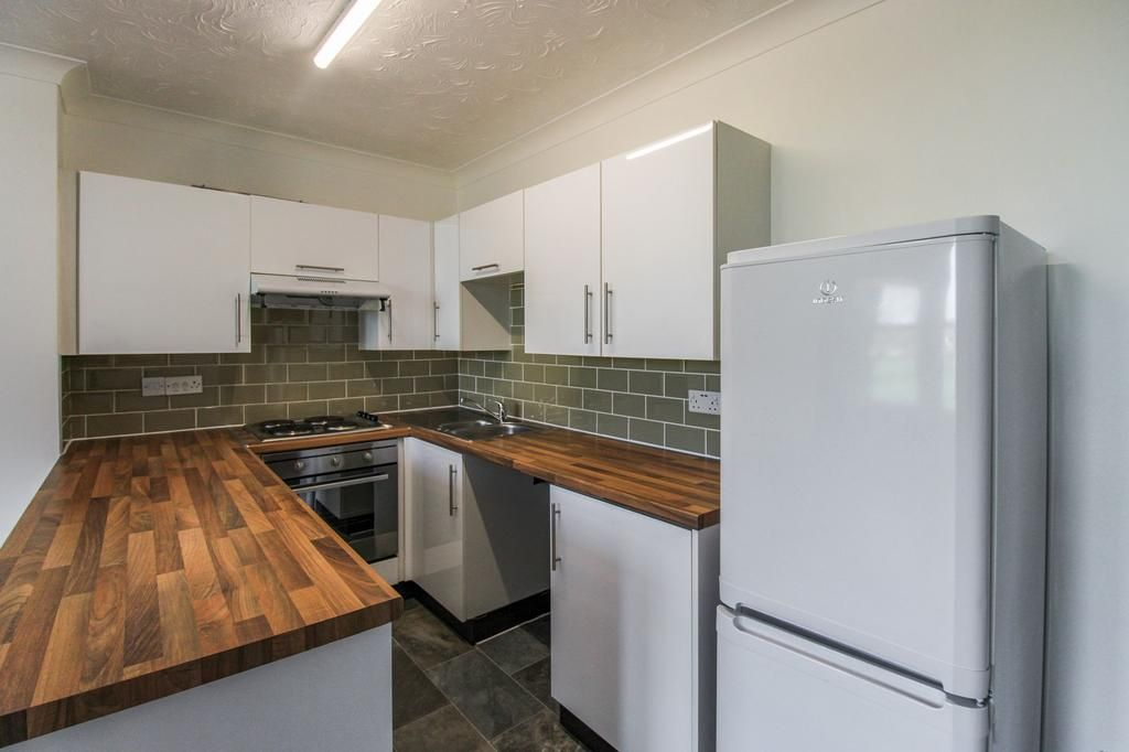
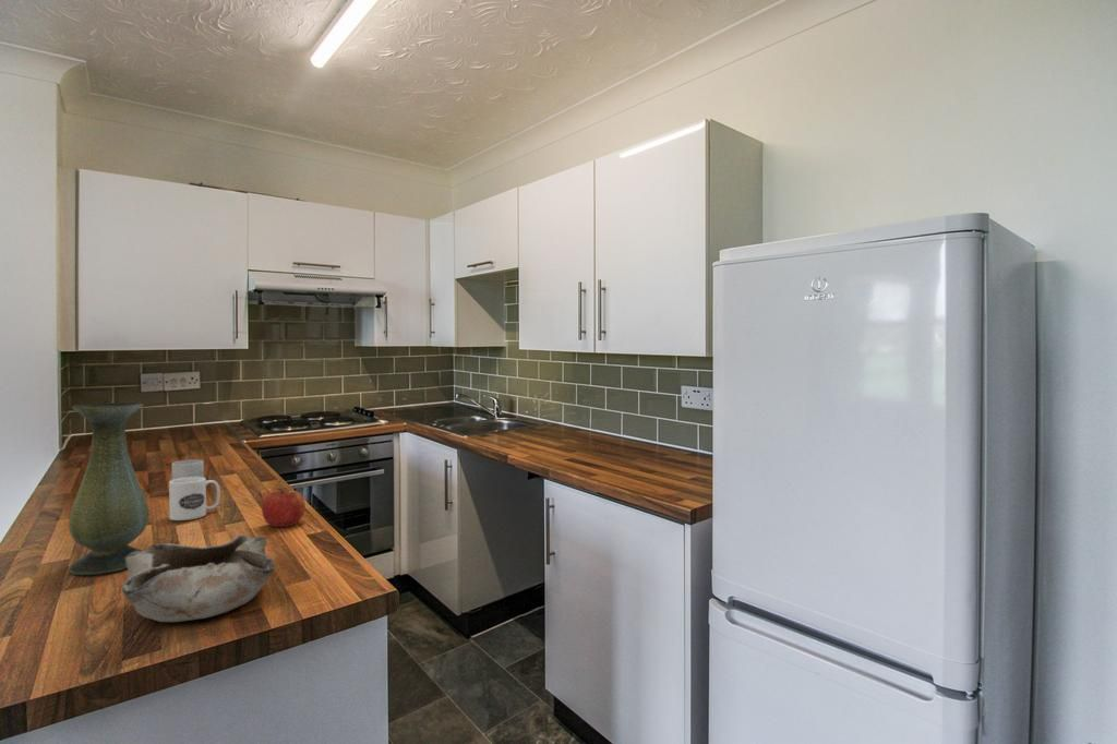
+ bowl (204, 576)
+ apple (284, 505)
+ mug (195, 496)
+ vase (109, 483)
+ mug (188, 476)
